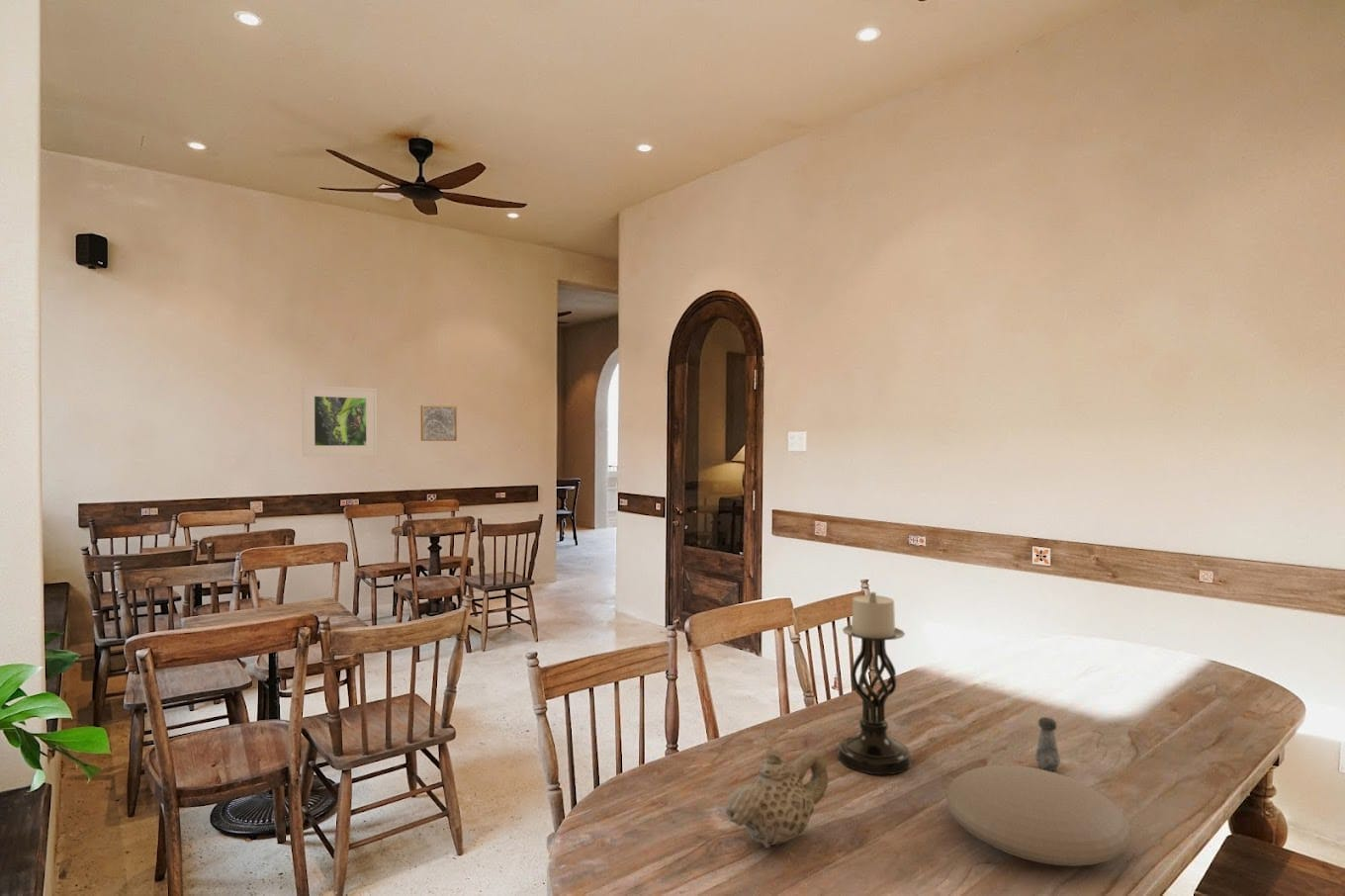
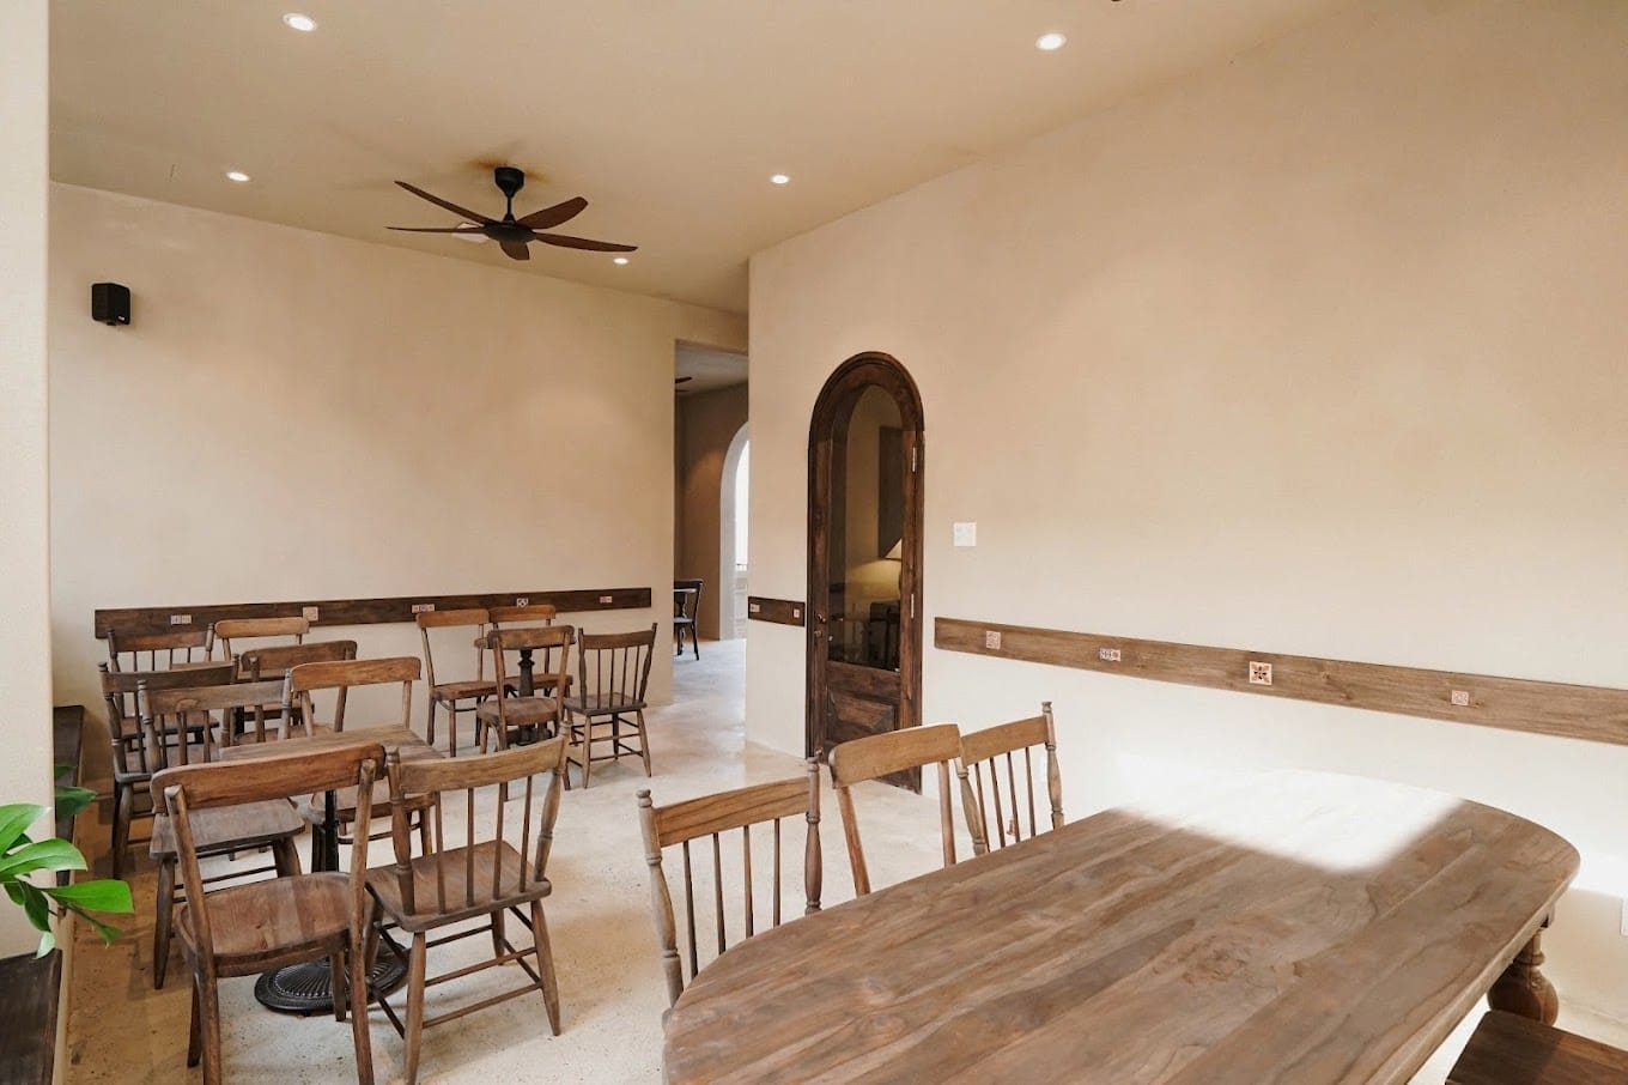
- salt shaker (1047, 743)
- plate (1033, 810)
- candle holder (875, 675)
- wall art (438, 423)
- teapot (777, 793)
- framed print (340, 421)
